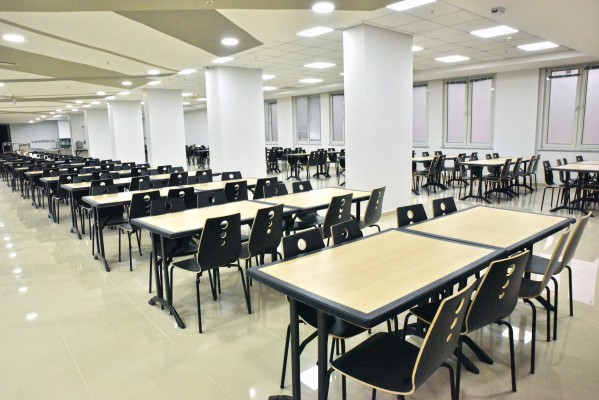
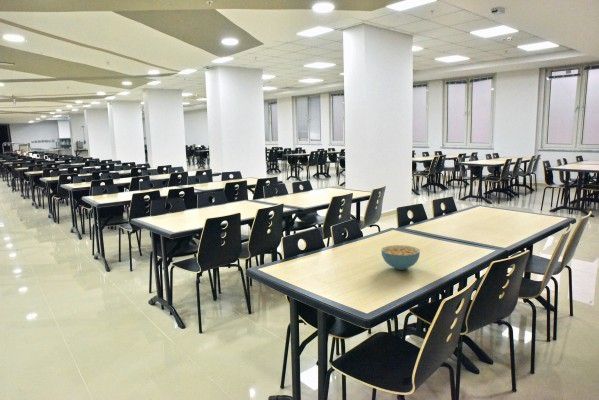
+ cereal bowl (400, 259)
